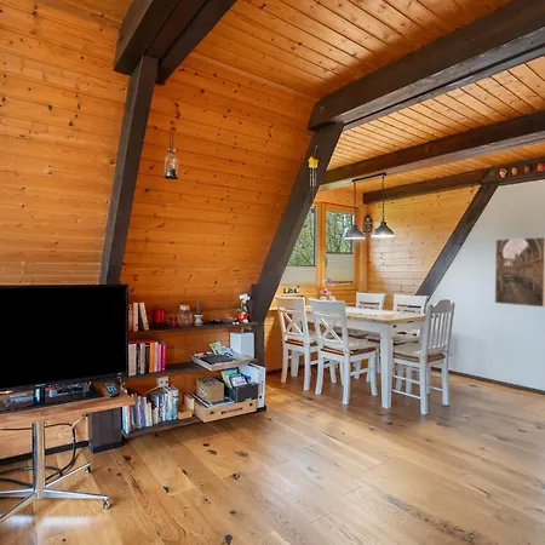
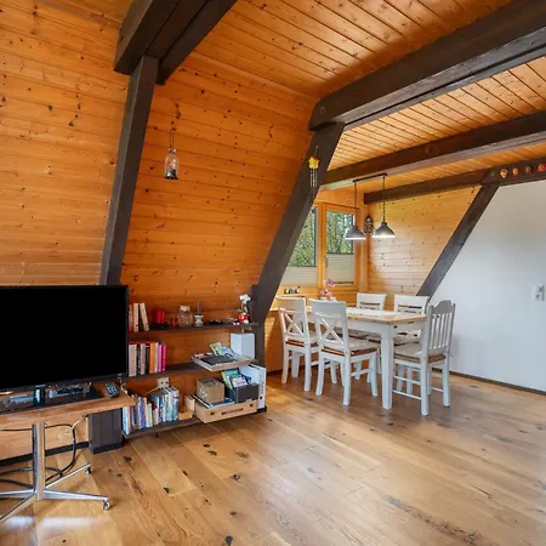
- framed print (518, 271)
